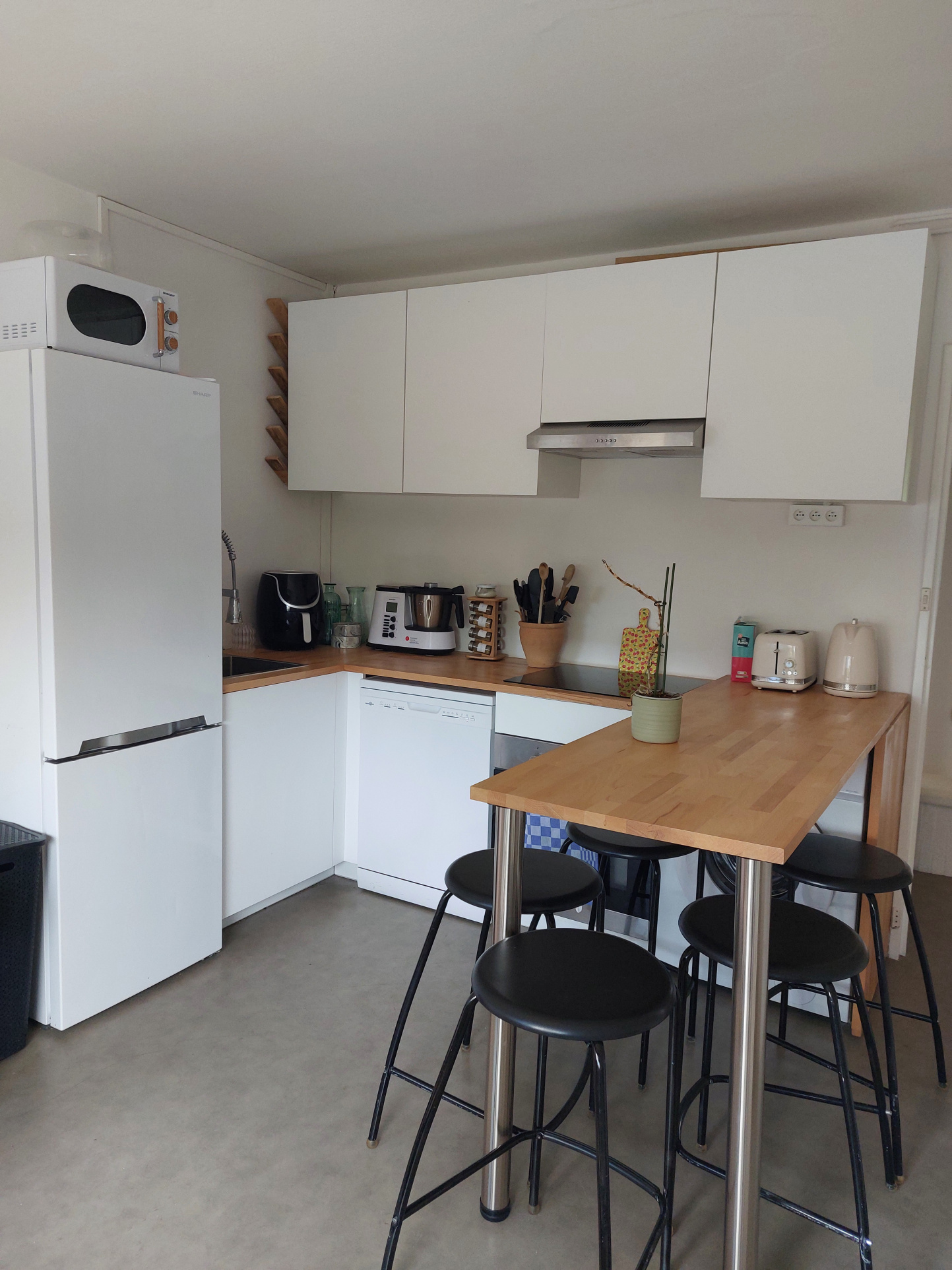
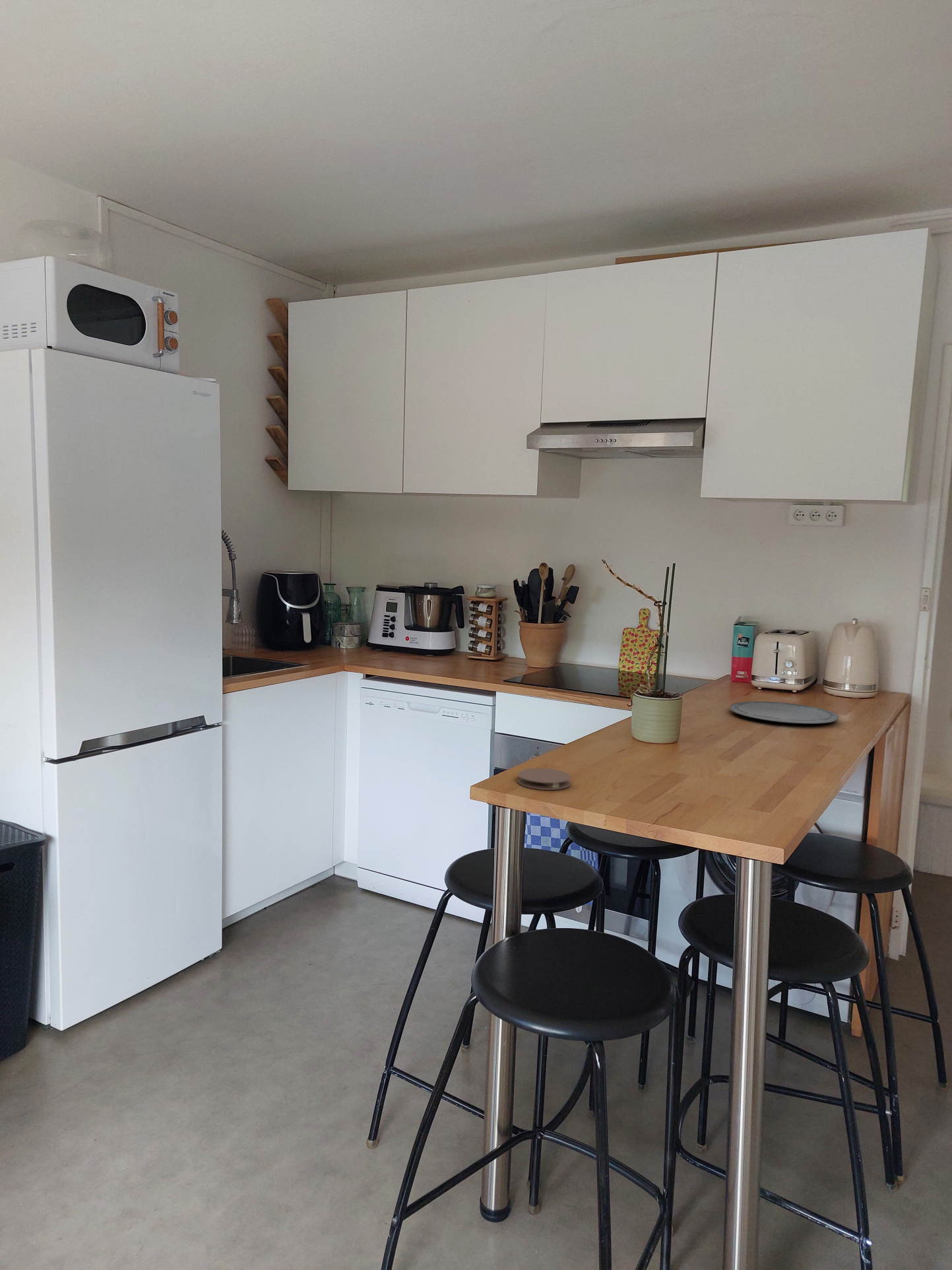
+ coaster (544, 778)
+ plate (782, 714)
